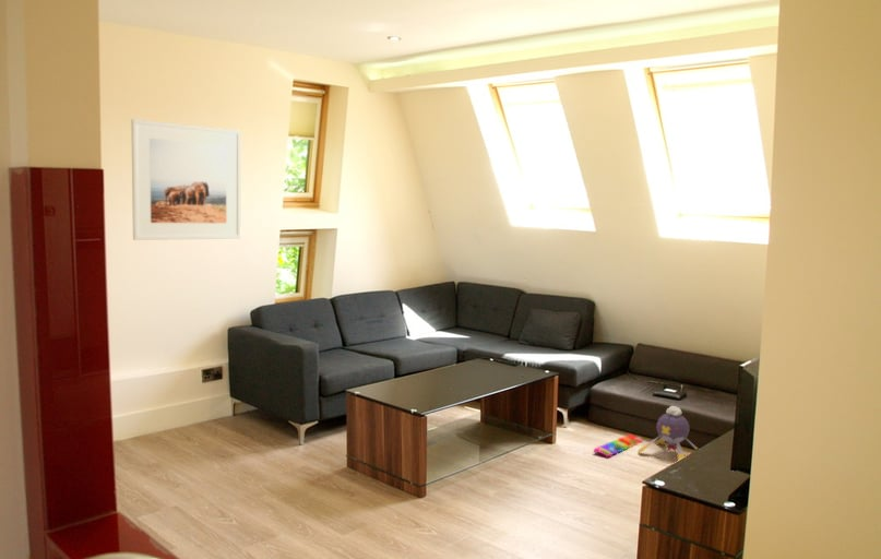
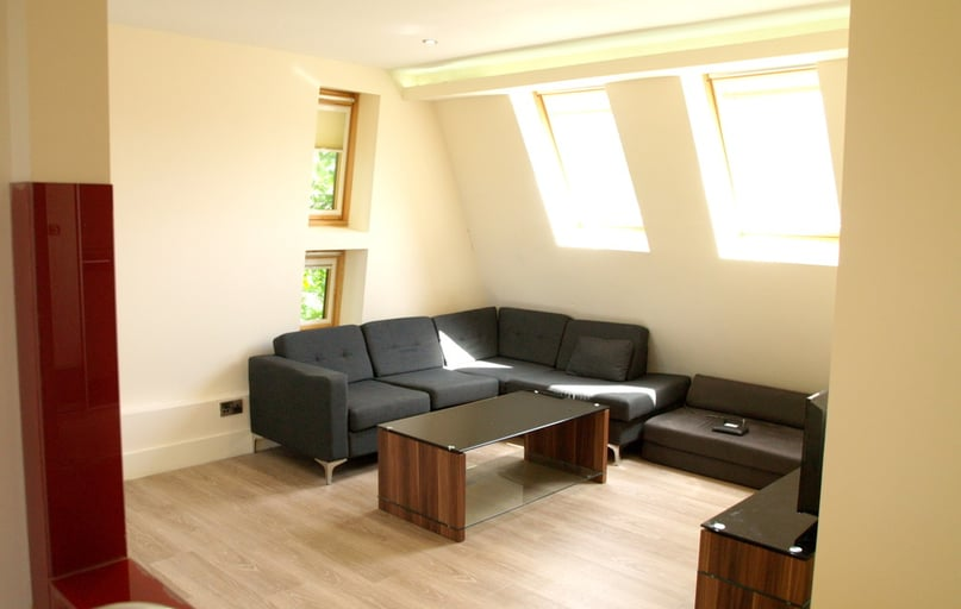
- plush toy (672, 430)
- knob puzzle (619, 443)
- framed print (189, 182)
